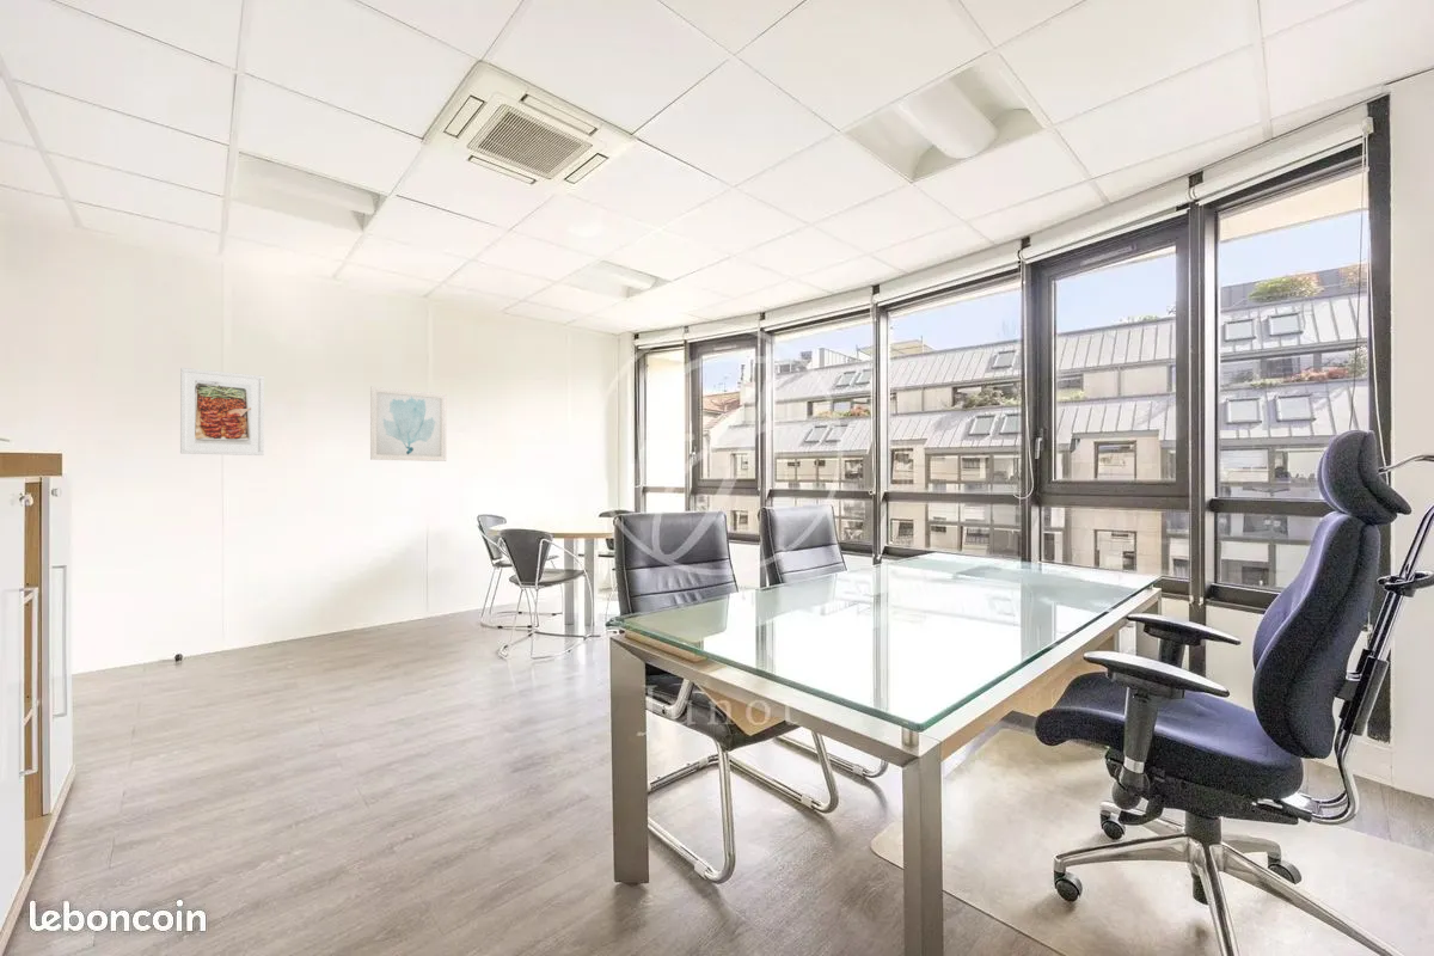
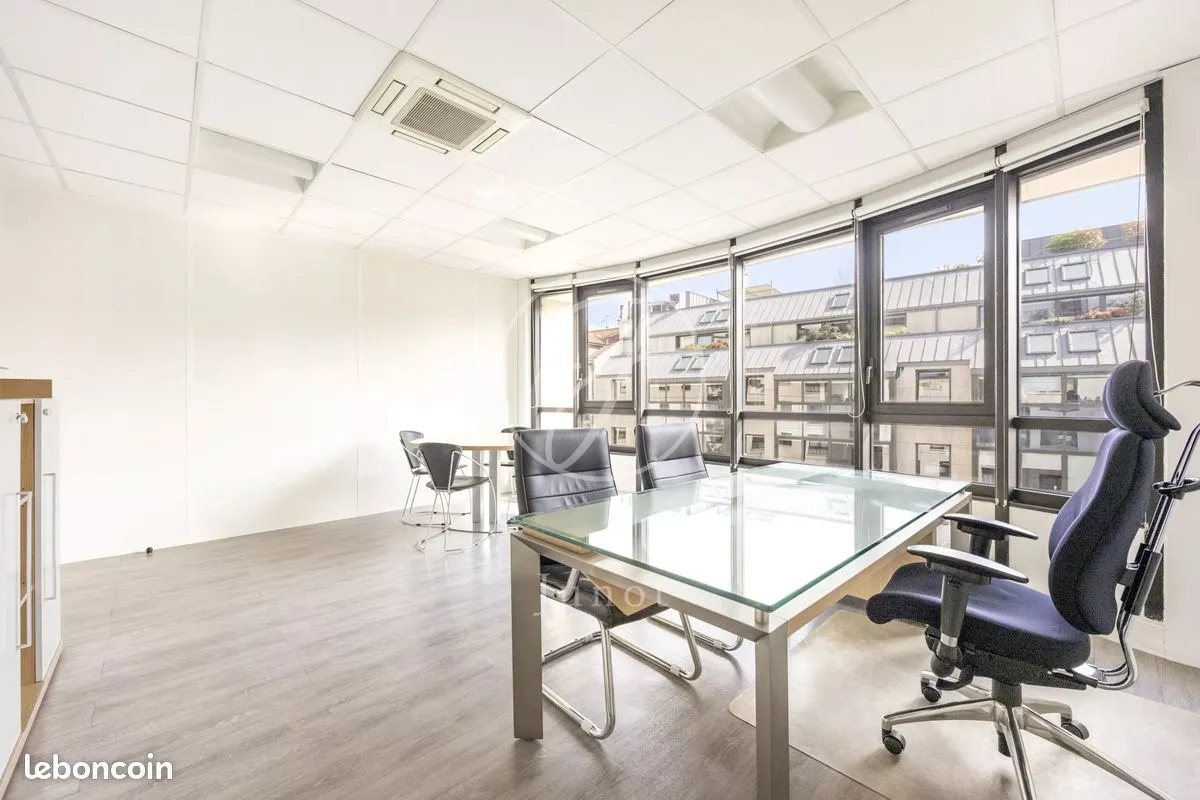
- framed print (223, 412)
- wall art (410, 425)
